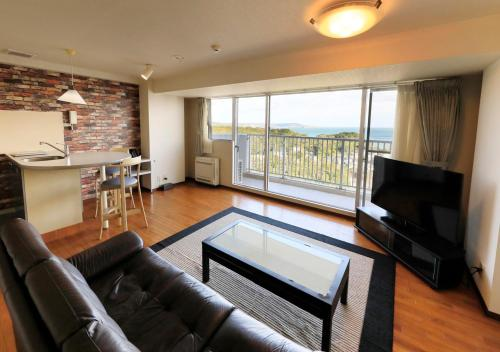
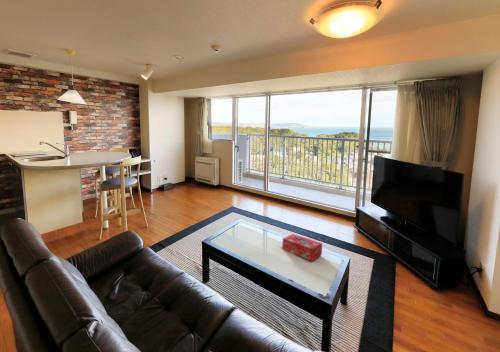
+ tissue box (301, 246)
